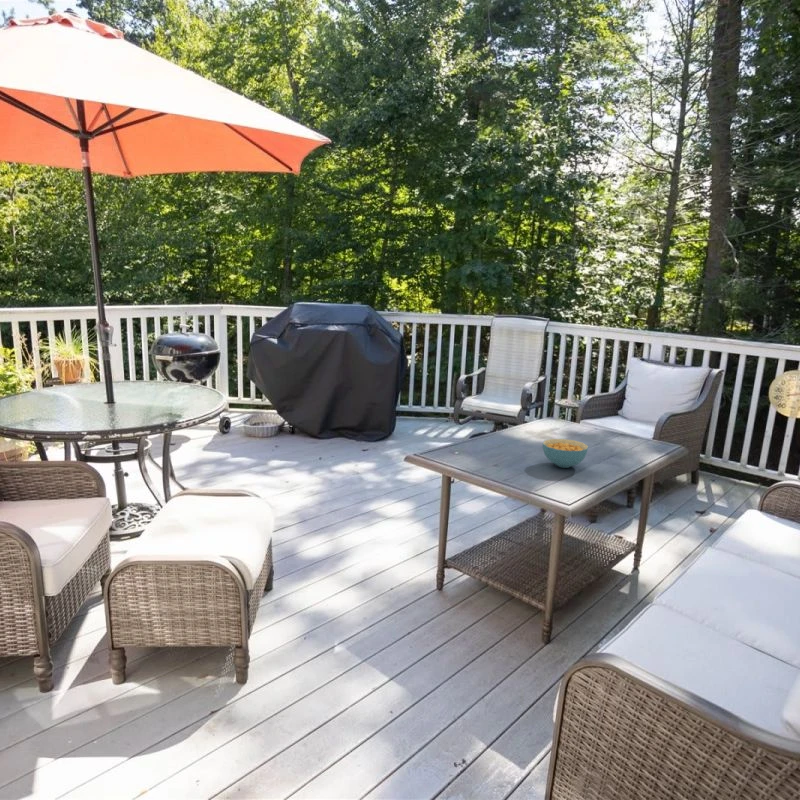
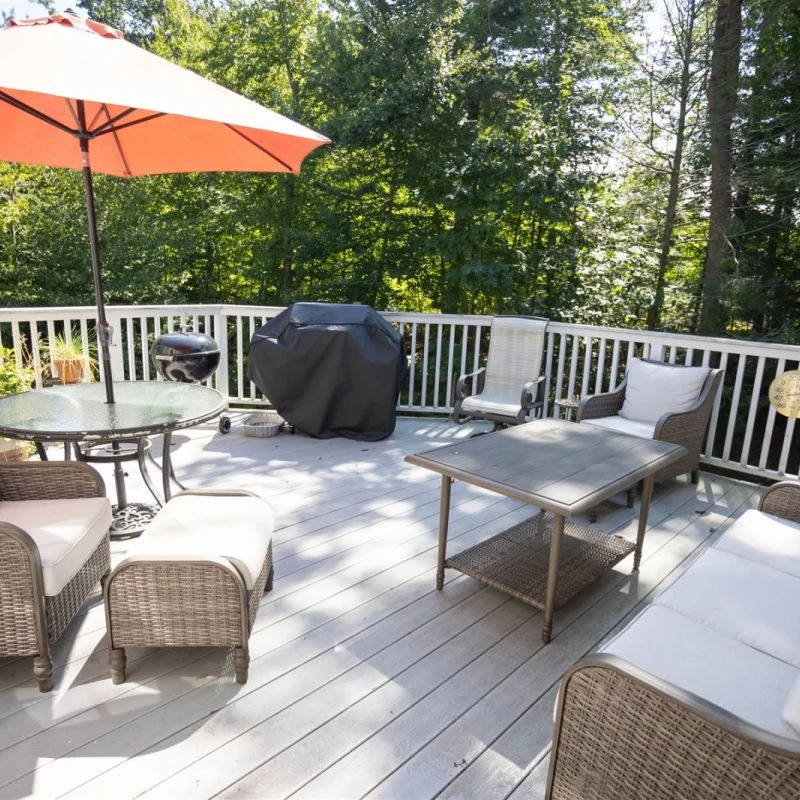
- cereal bowl (564, 455)
